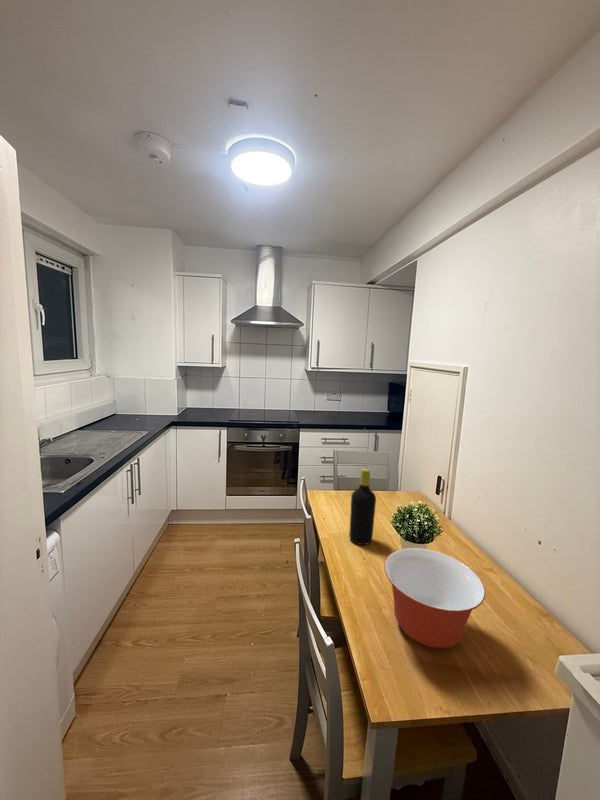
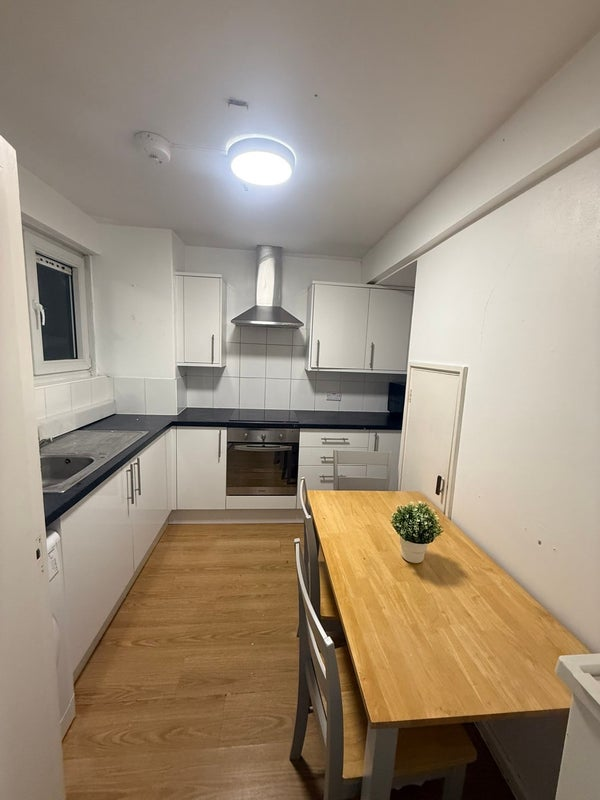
- bottle (363, 505)
- mixing bowl (429, 601)
